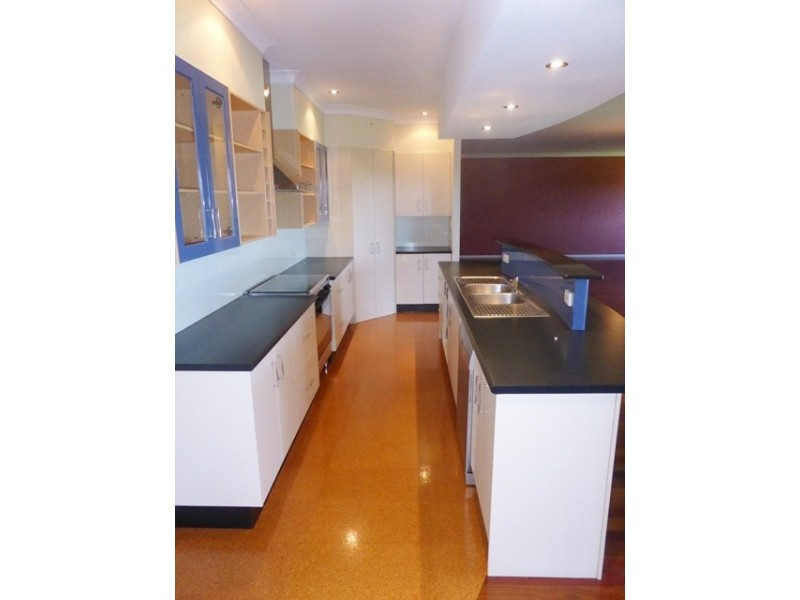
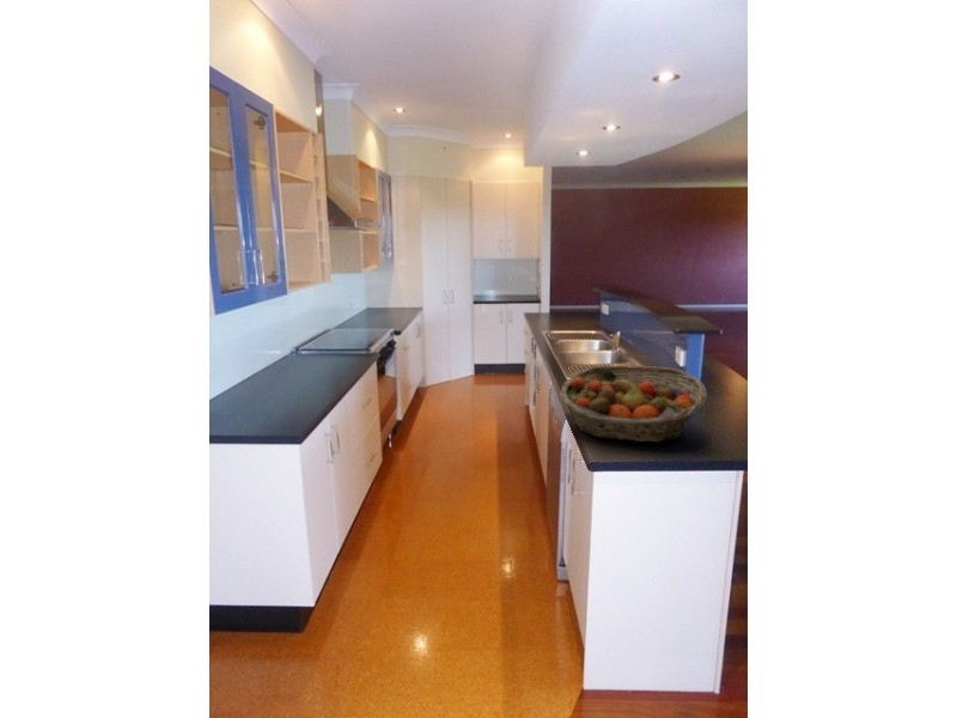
+ fruit basket (629, 401)
